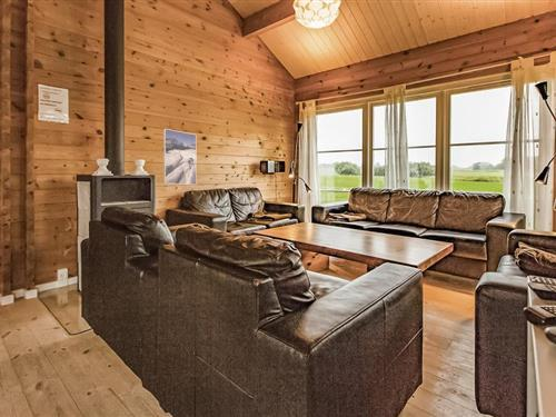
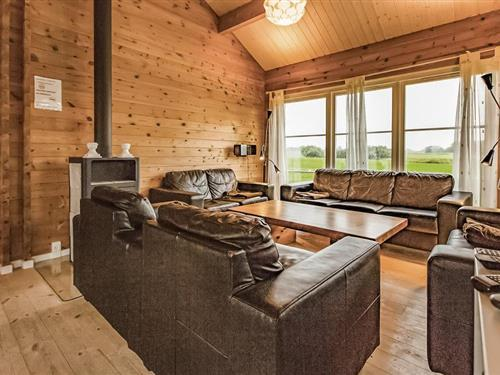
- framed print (180, 158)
